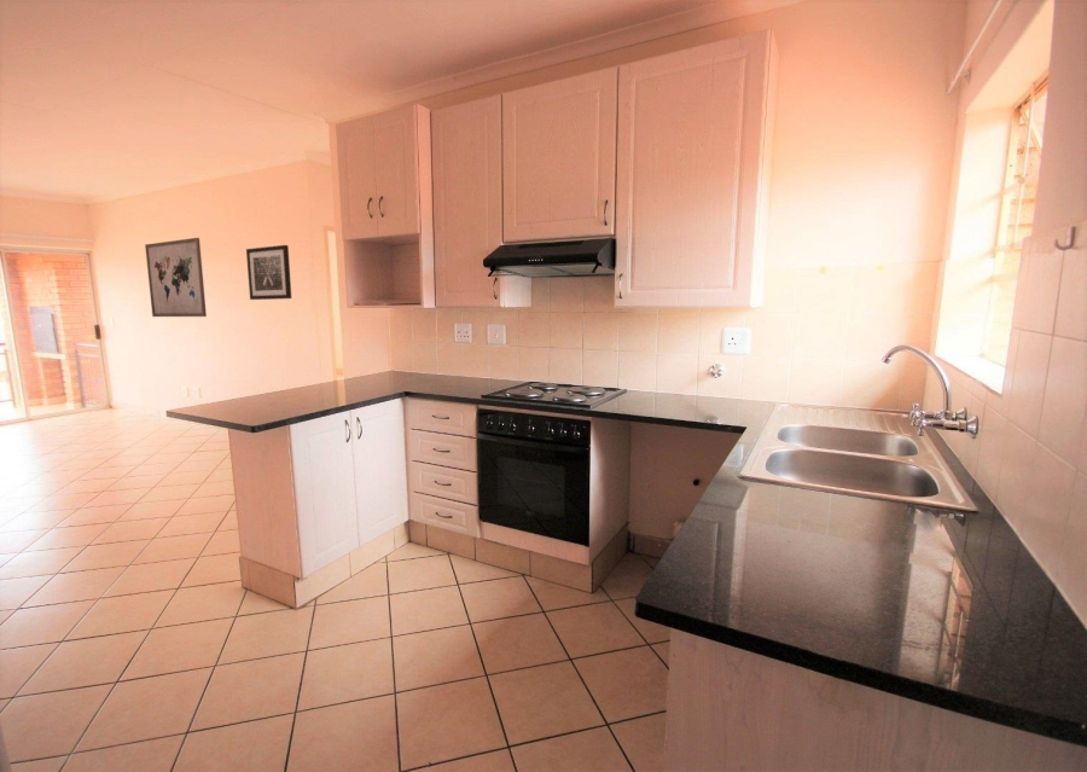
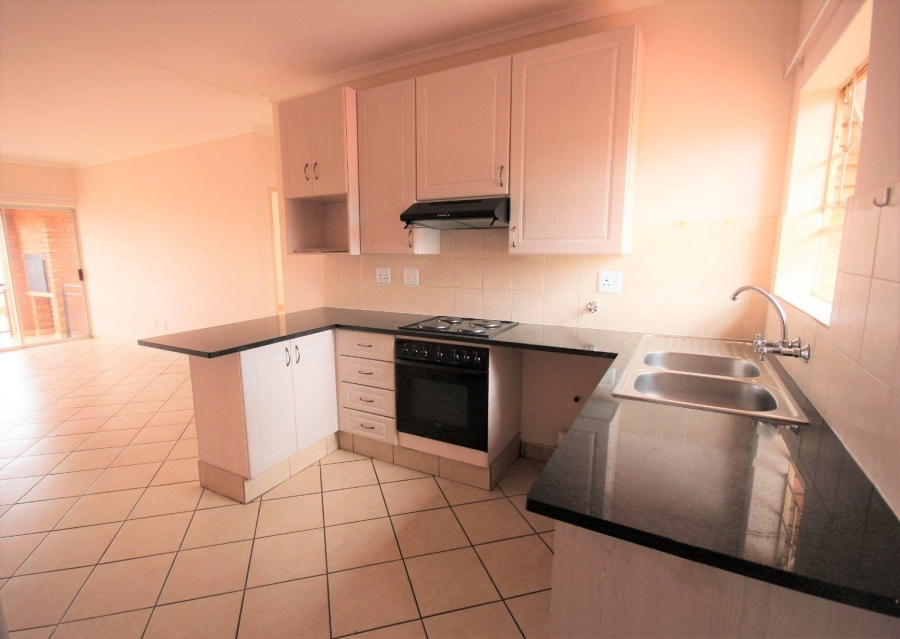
- wall art (174, 279)
- wall art (268, 273)
